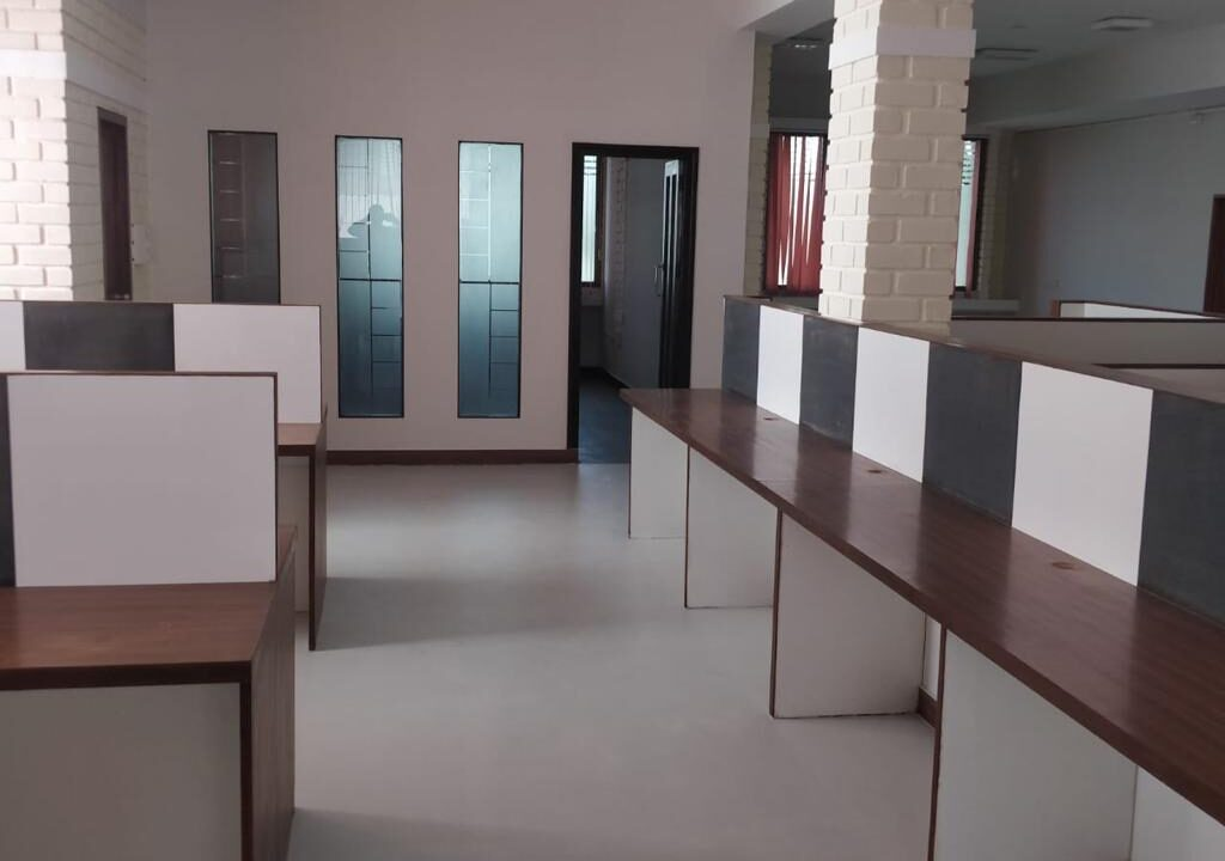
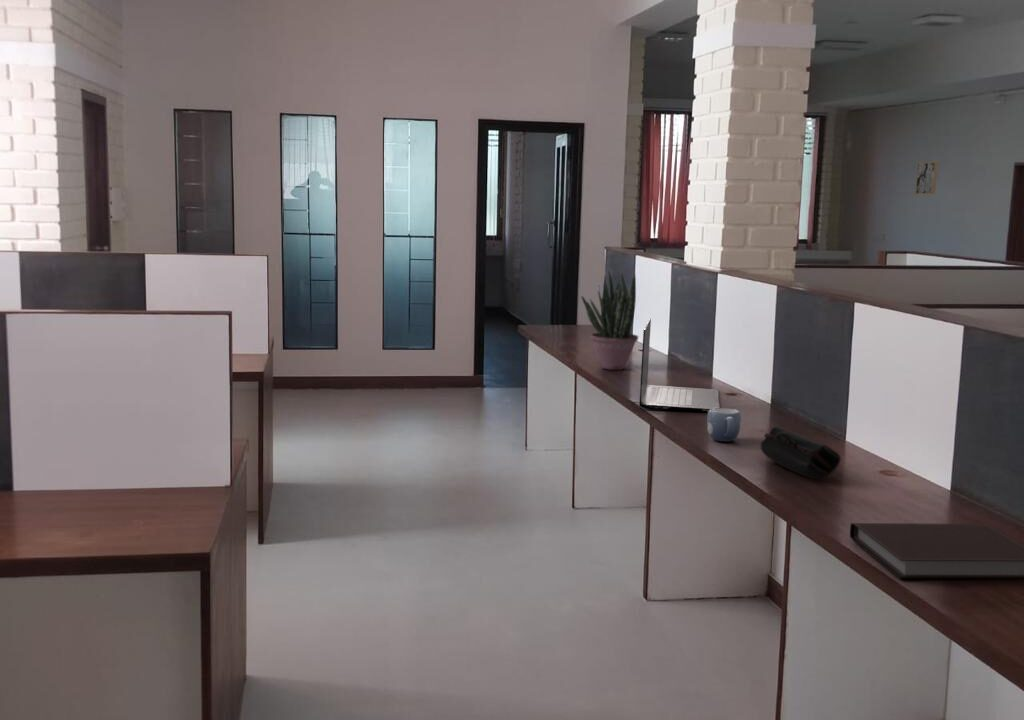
+ laptop (682, 387)
+ wall art (926, 178)
+ potted plant (612, 319)
+ mug (725, 426)
+ notebook (944, 548)
+ pencil case (798, 450)
